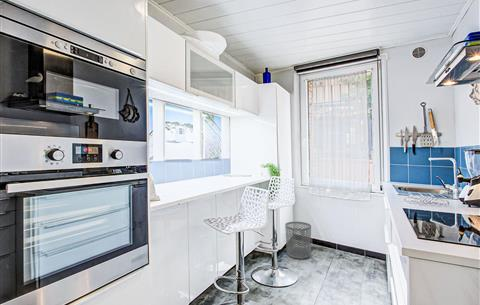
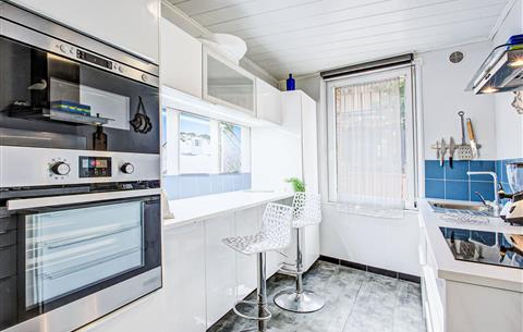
- waste bin (298, 240)
